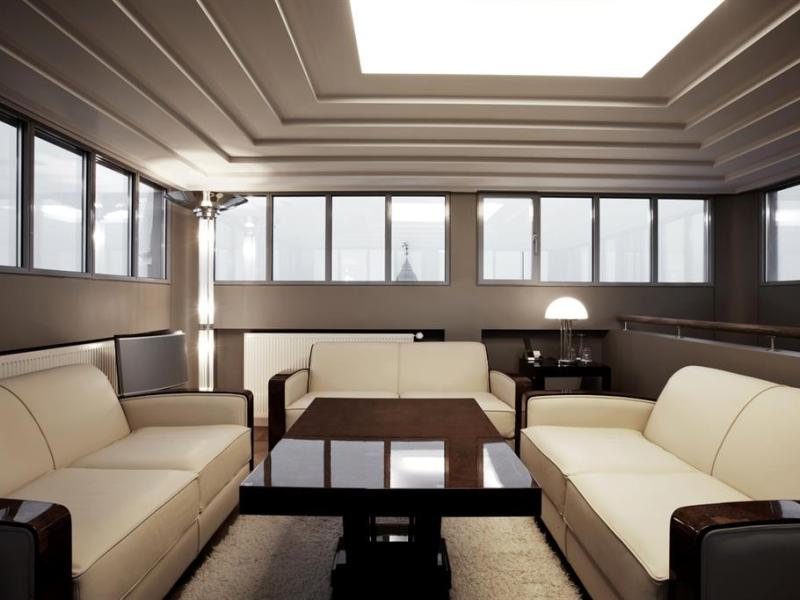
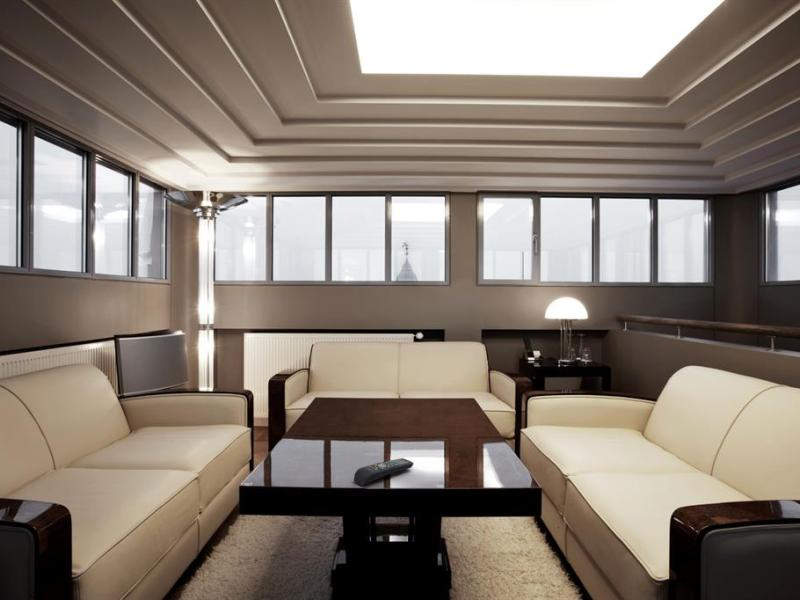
+ remote control (384, 469)
